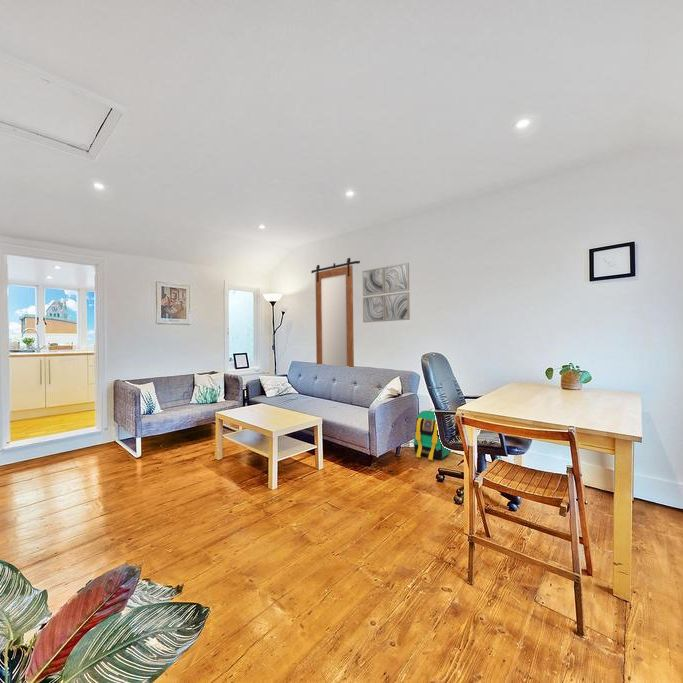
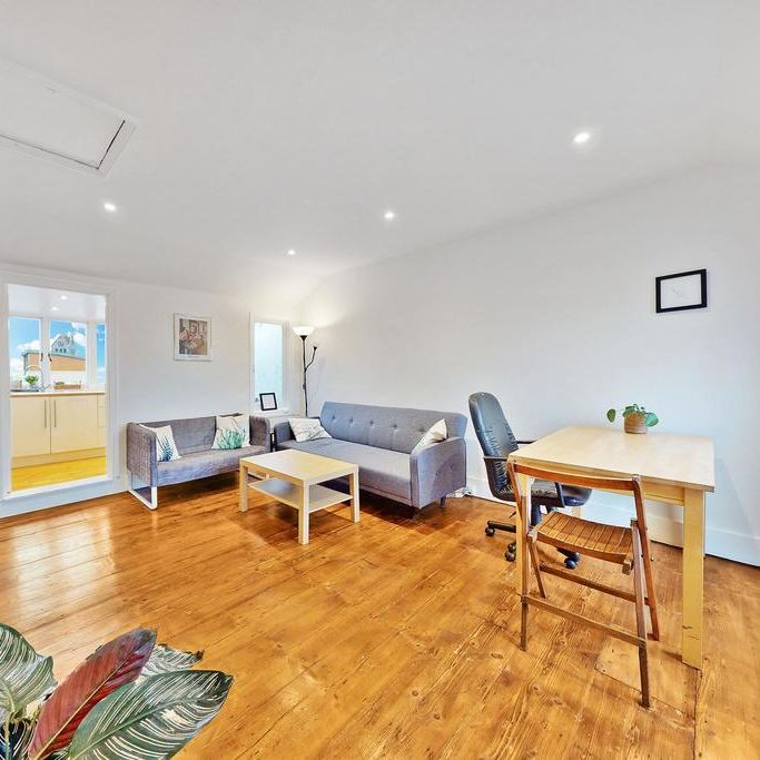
- home mirror (334, 331)
- backpack (432, 431)
- wall art (384, 293)
